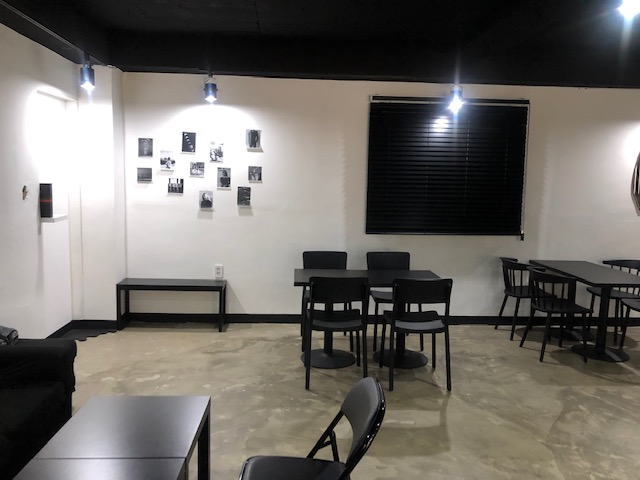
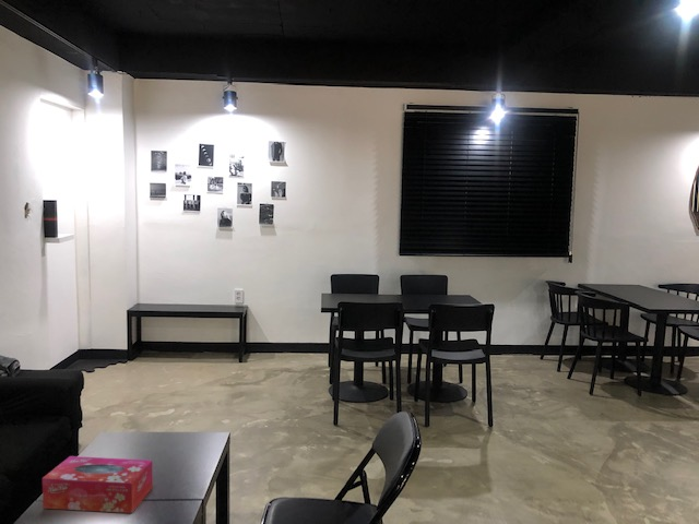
+ tissue box (99, 483)
